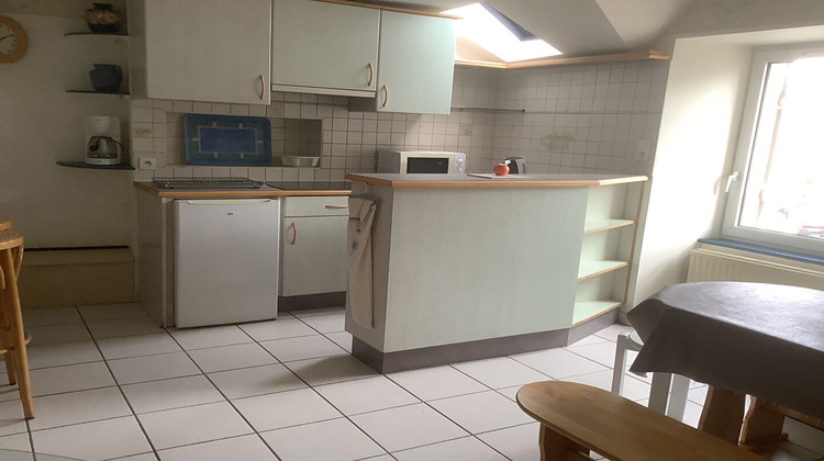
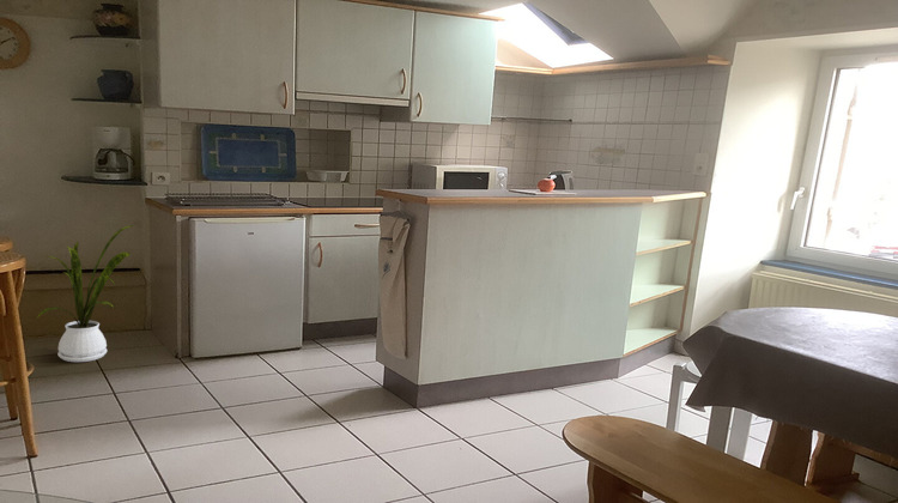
+ house plant (87, 291)
